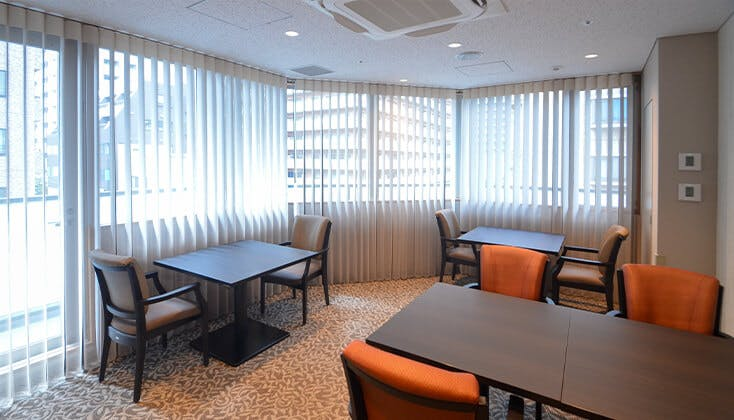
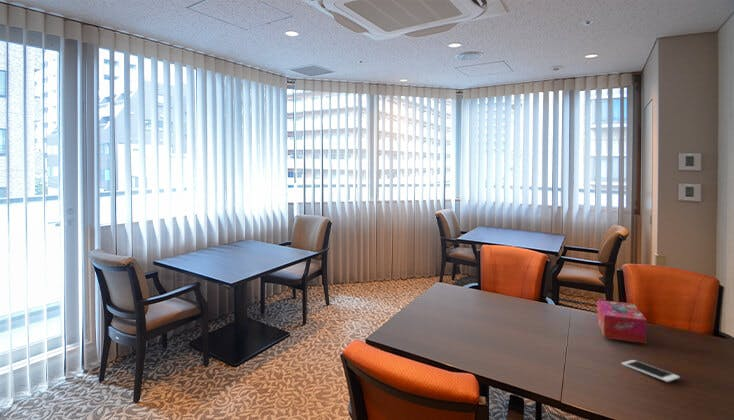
+ cell phone (649, 370)
+ tissue box (619, 319)
